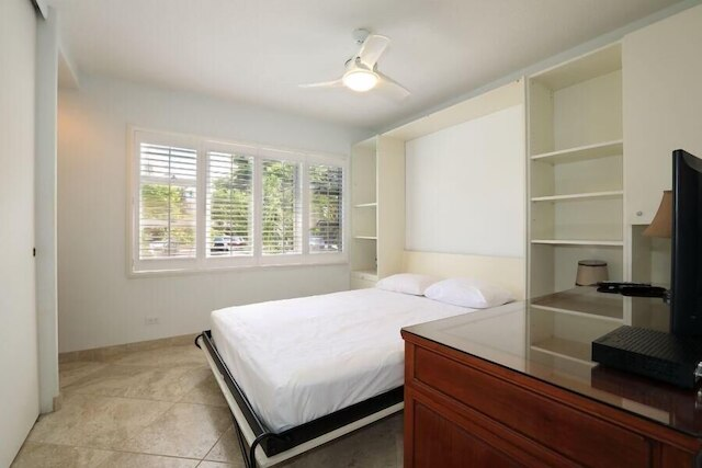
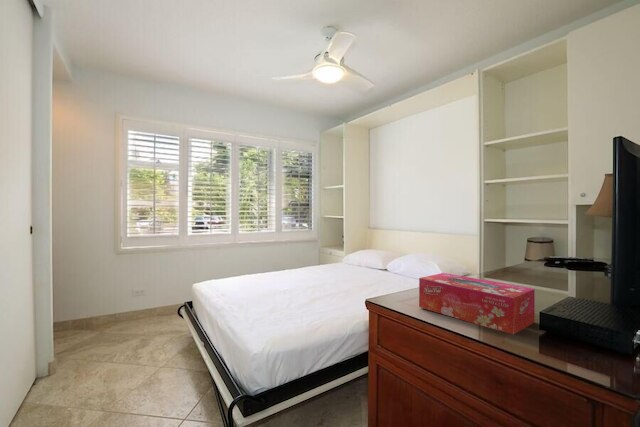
+ tissue box (472, 298)
